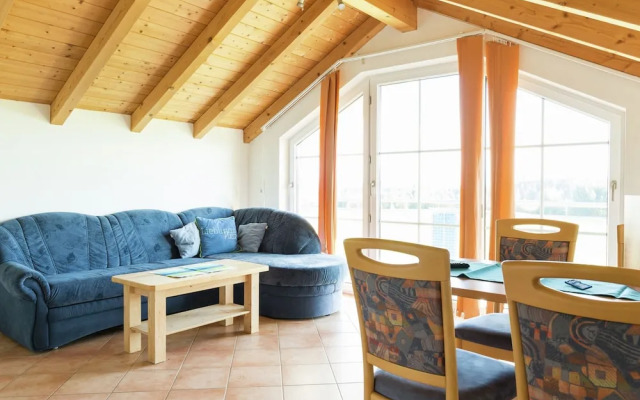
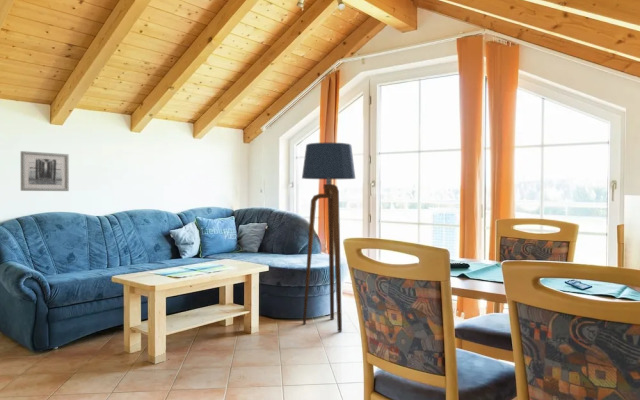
+ wall art (45, 171)
+ floor lamp (329, 235)
